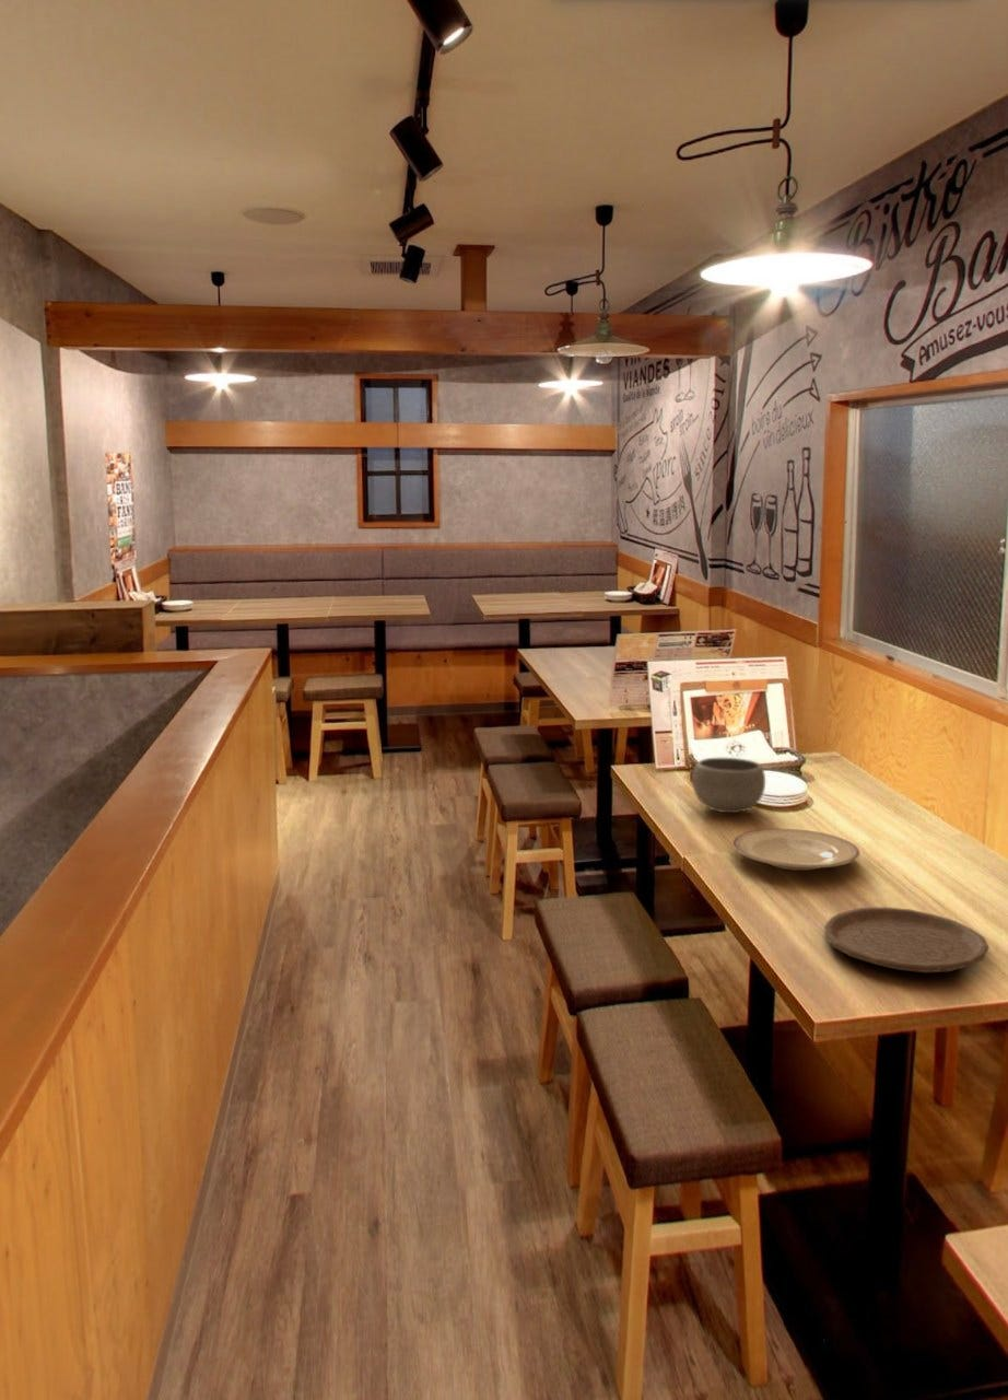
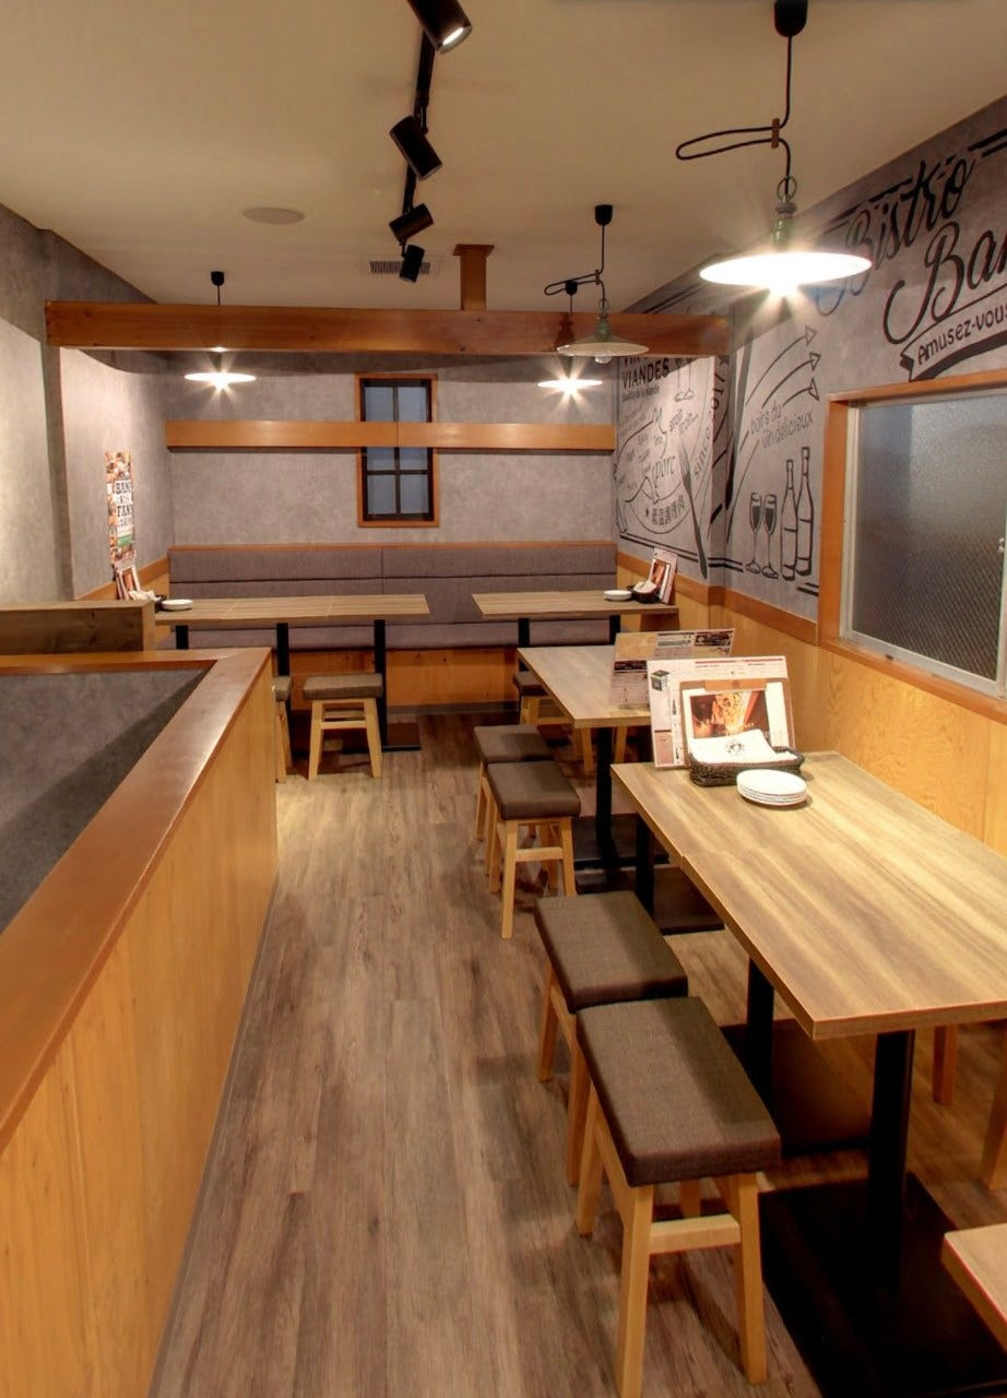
- plate (794, 853)
- plate (903, 940)
- bowl (728, 788)
